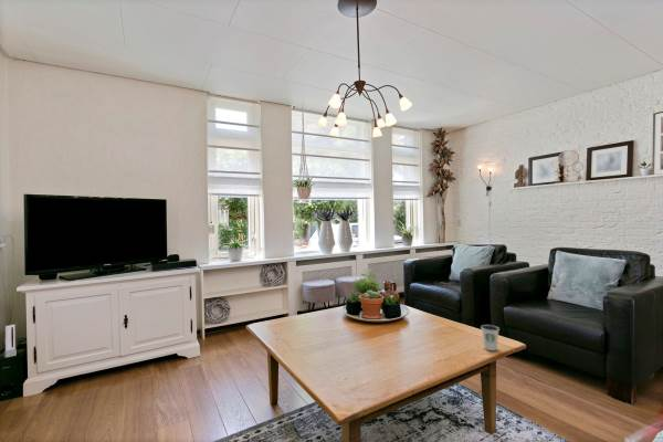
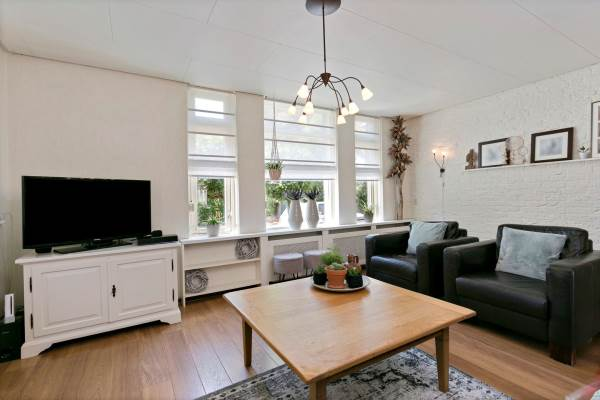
- dixie cup (490, 337)
